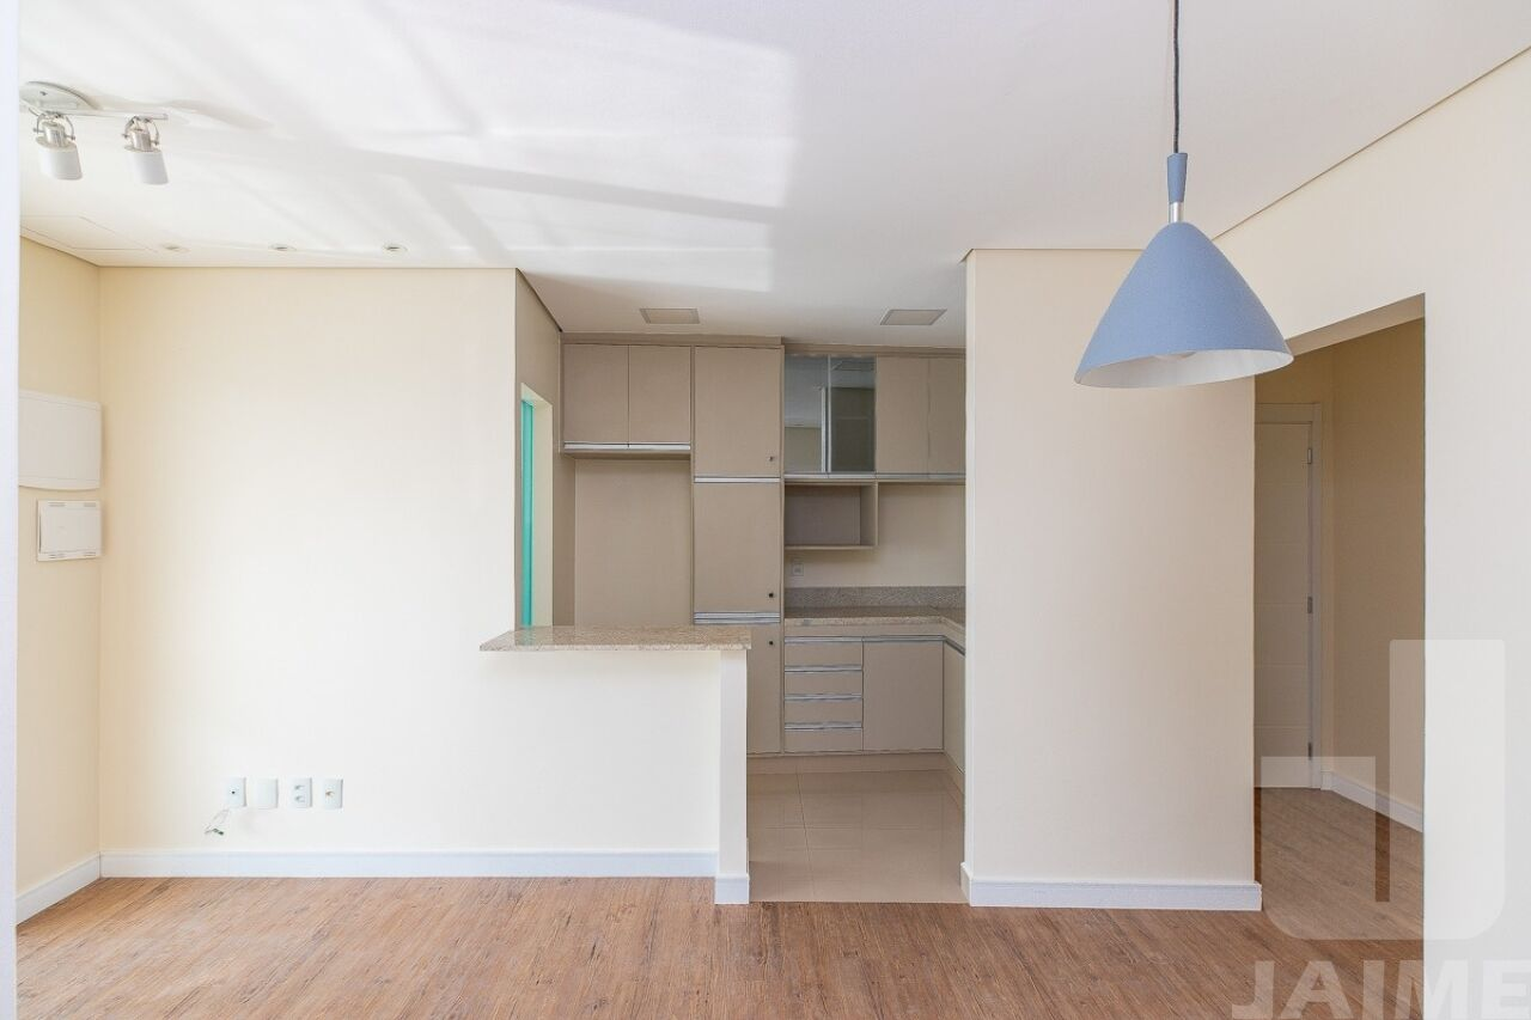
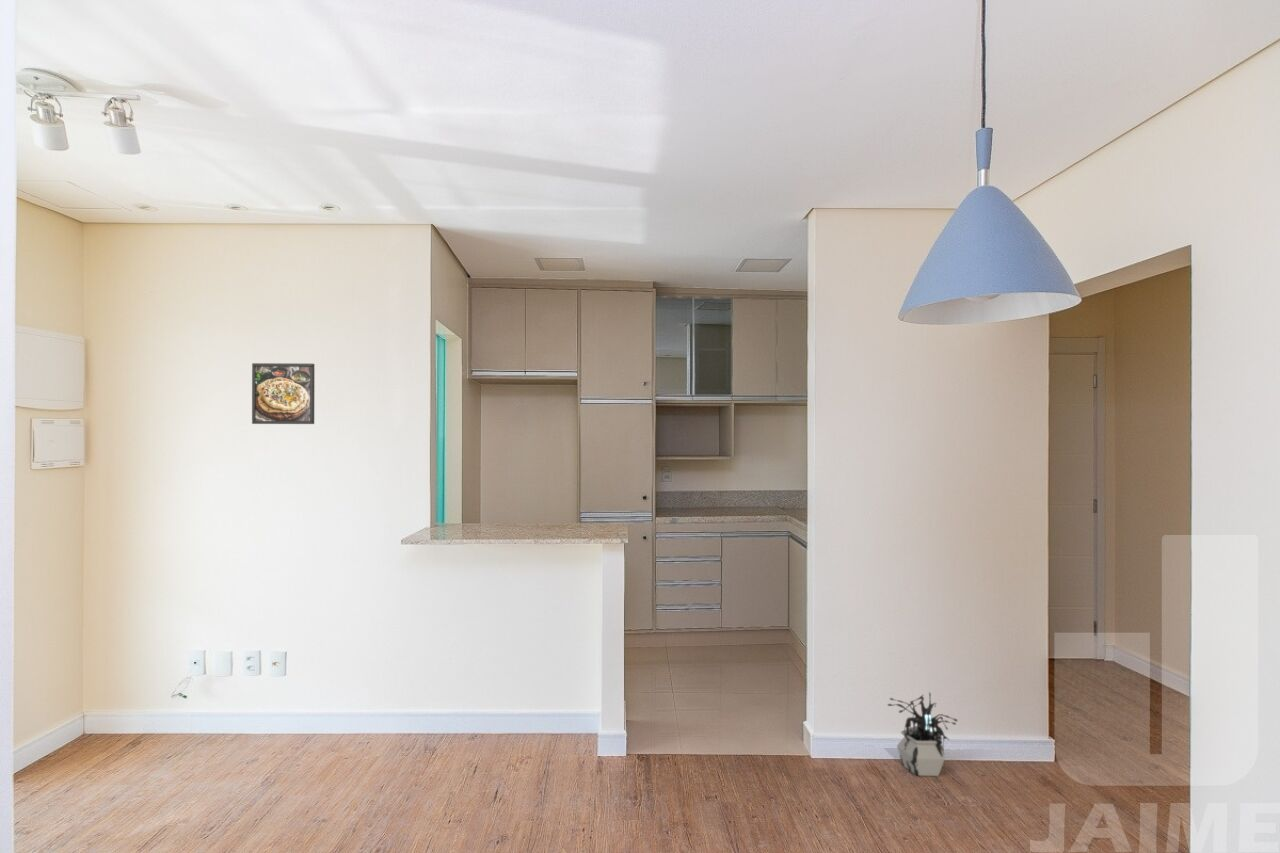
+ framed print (283, 393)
+ potted plant (922, 731)
